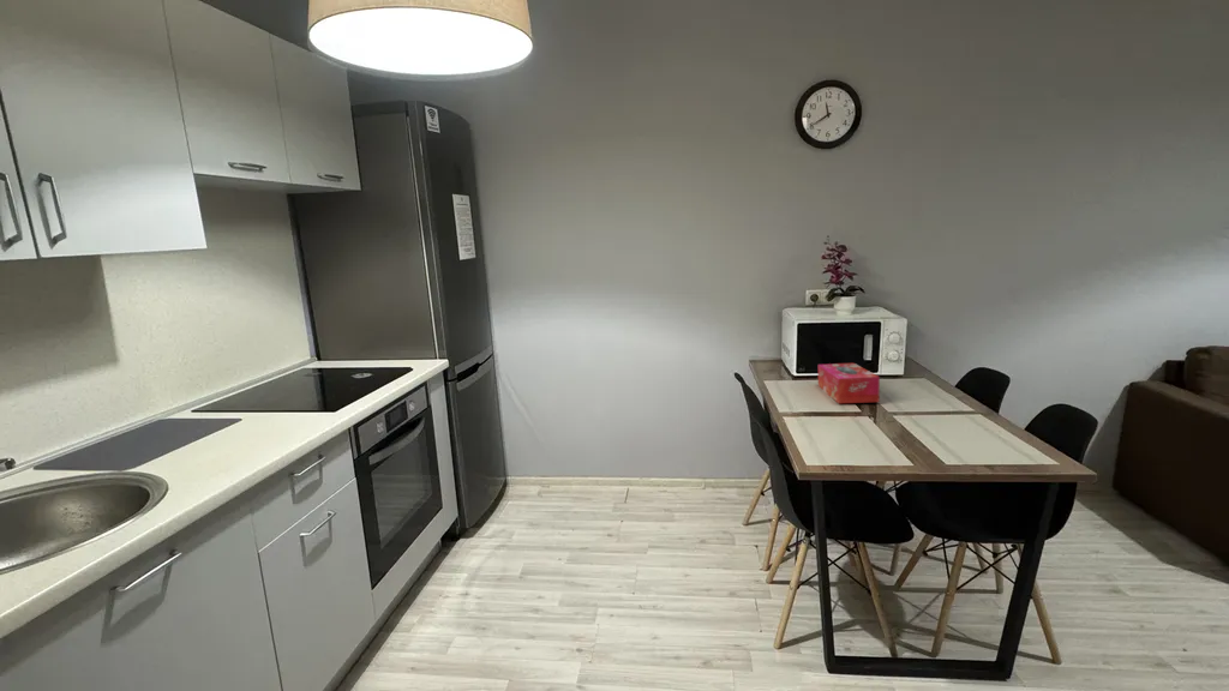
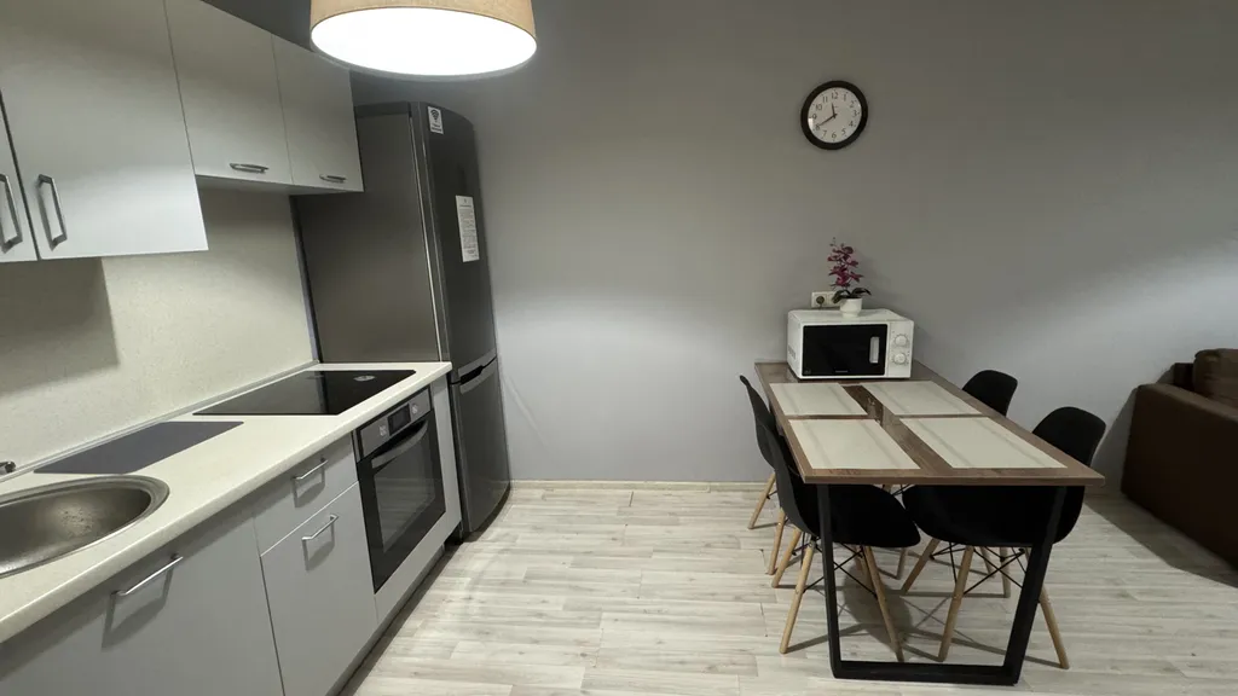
- tissue box (846, 381)
